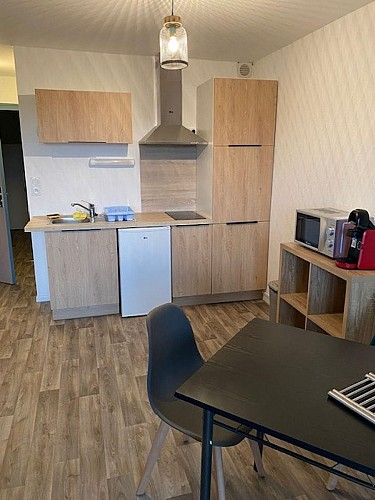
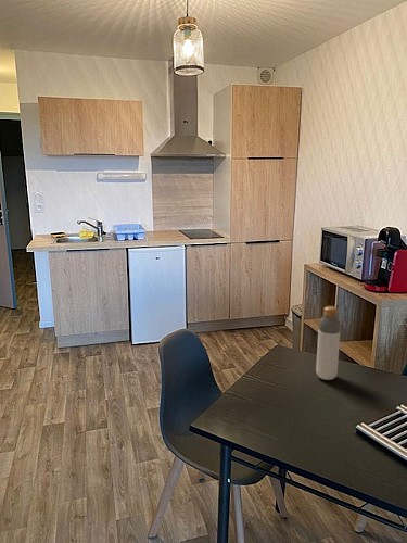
+ bottle (328, 342)
